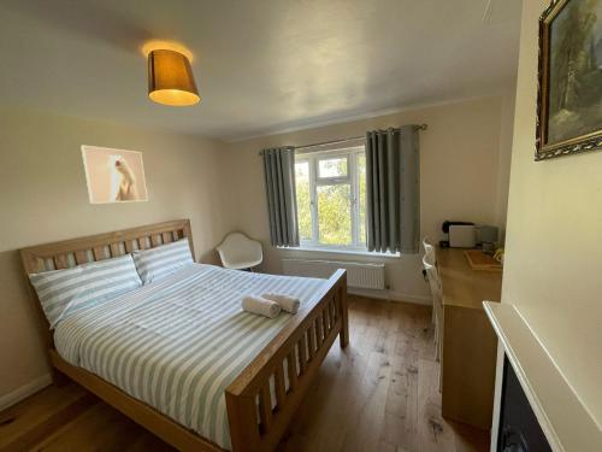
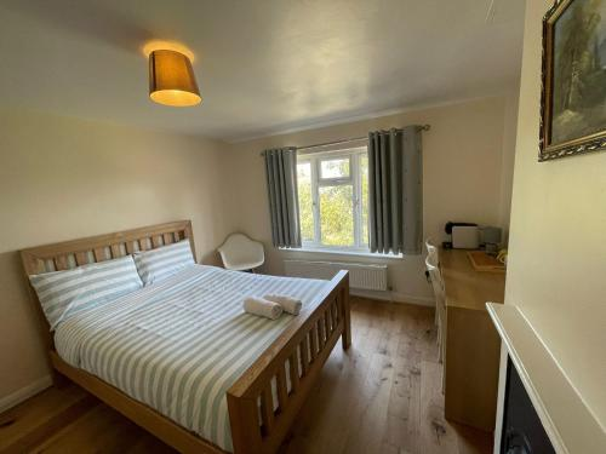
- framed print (117, 175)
